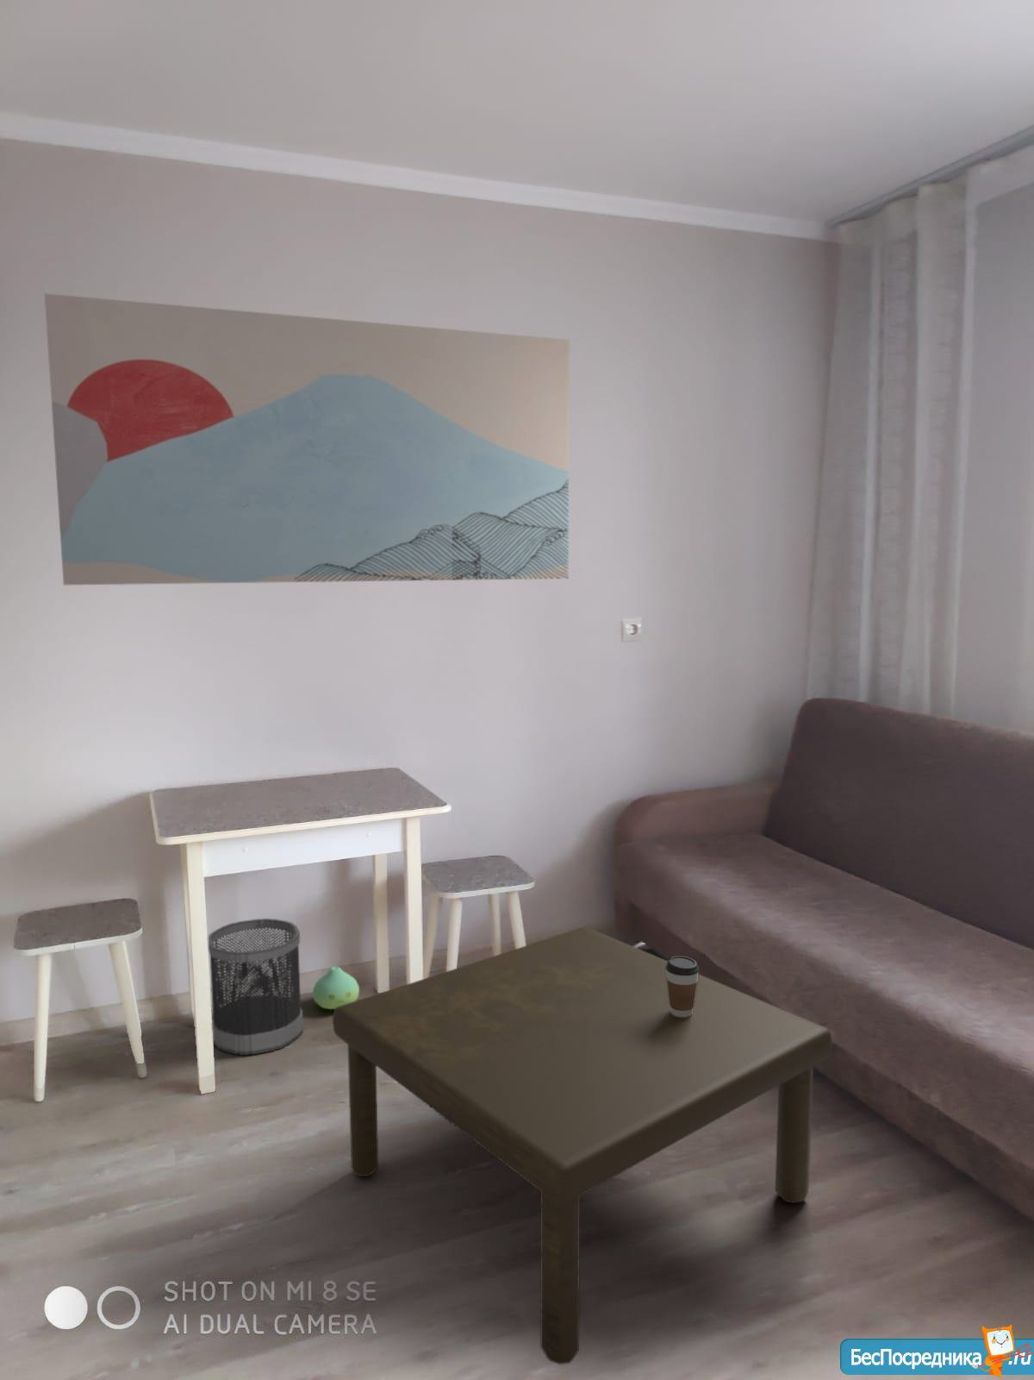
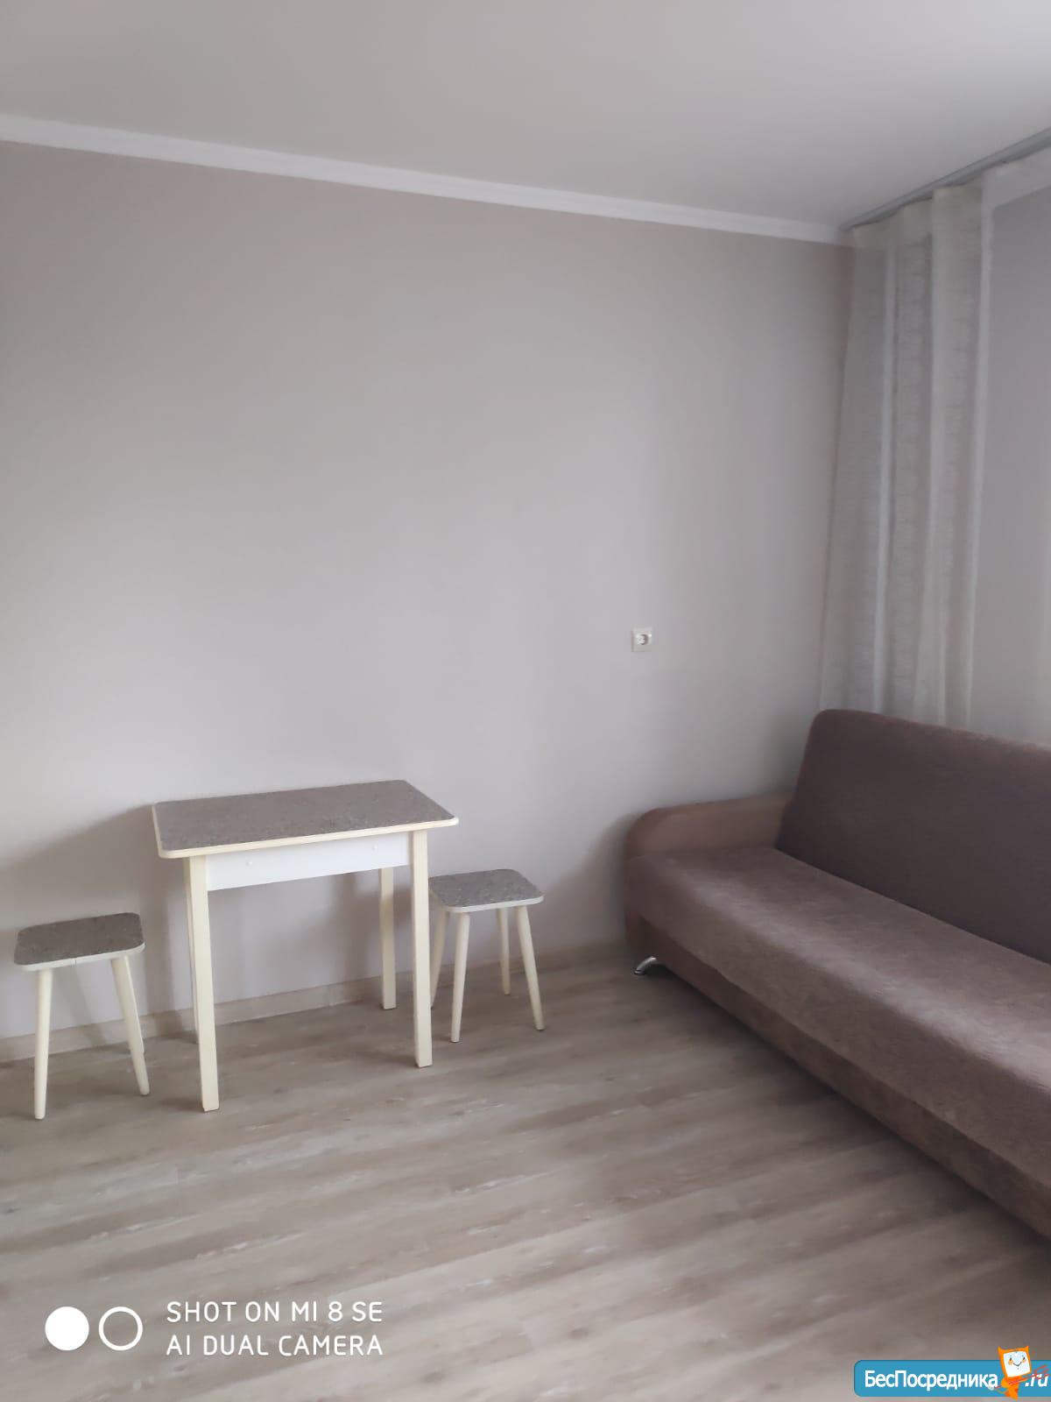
- coffee table (575, 1102)
- wall art (336, 453)
- wastebasket (256, 984)
- plush toy (336, 986)
- coffee cup (682, 986)
